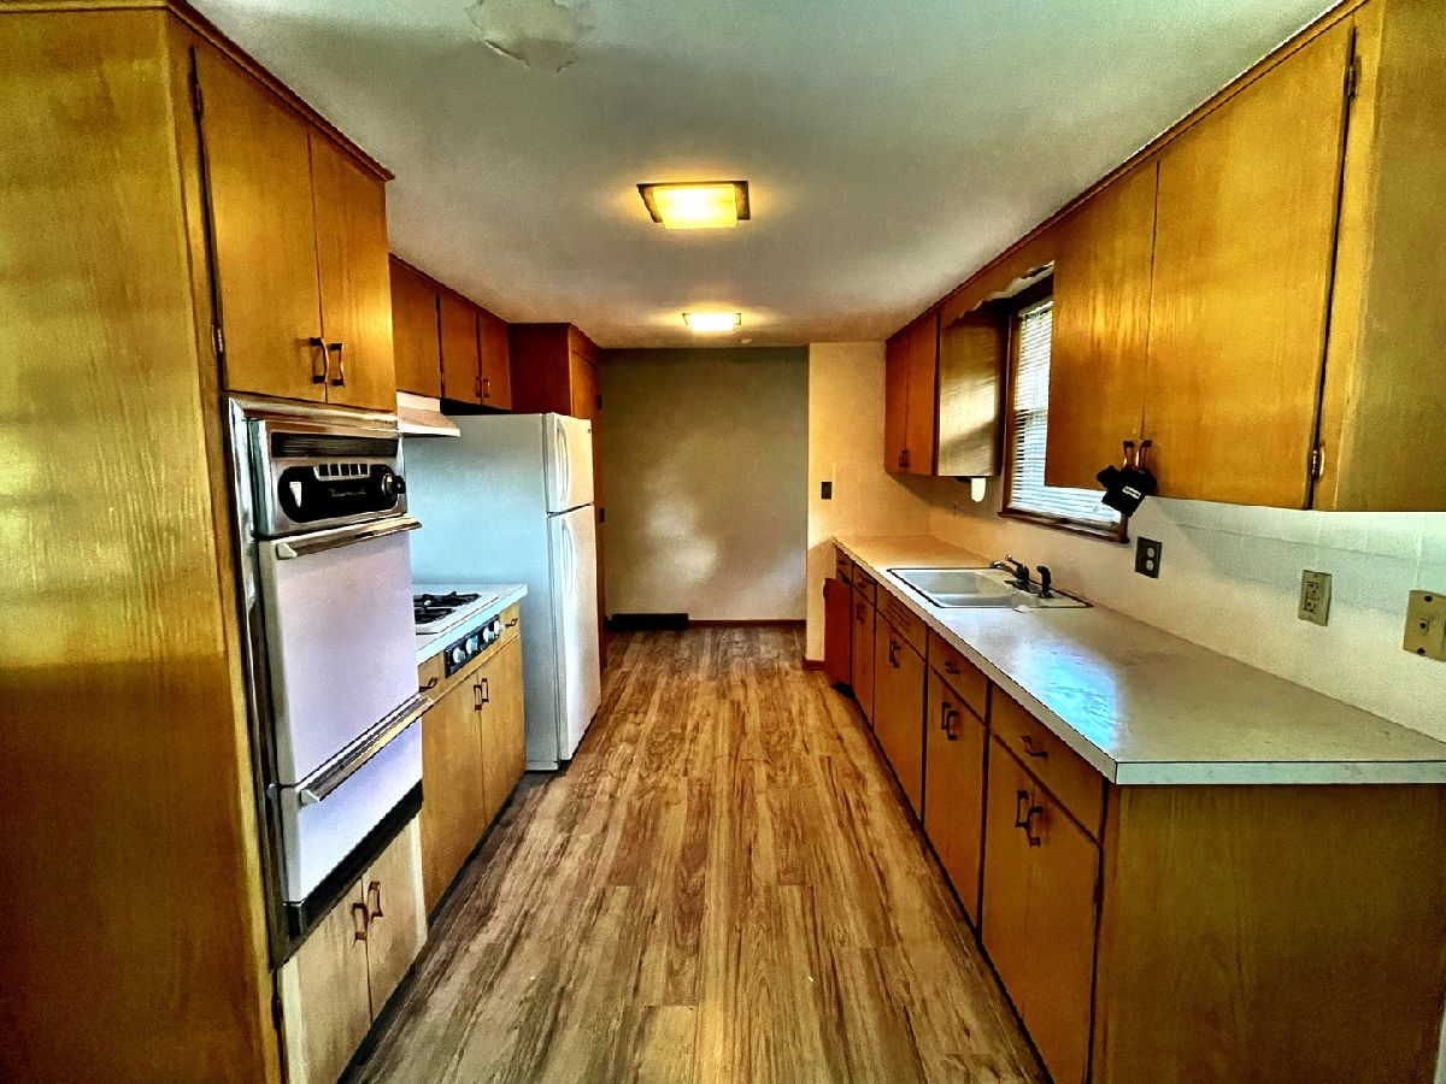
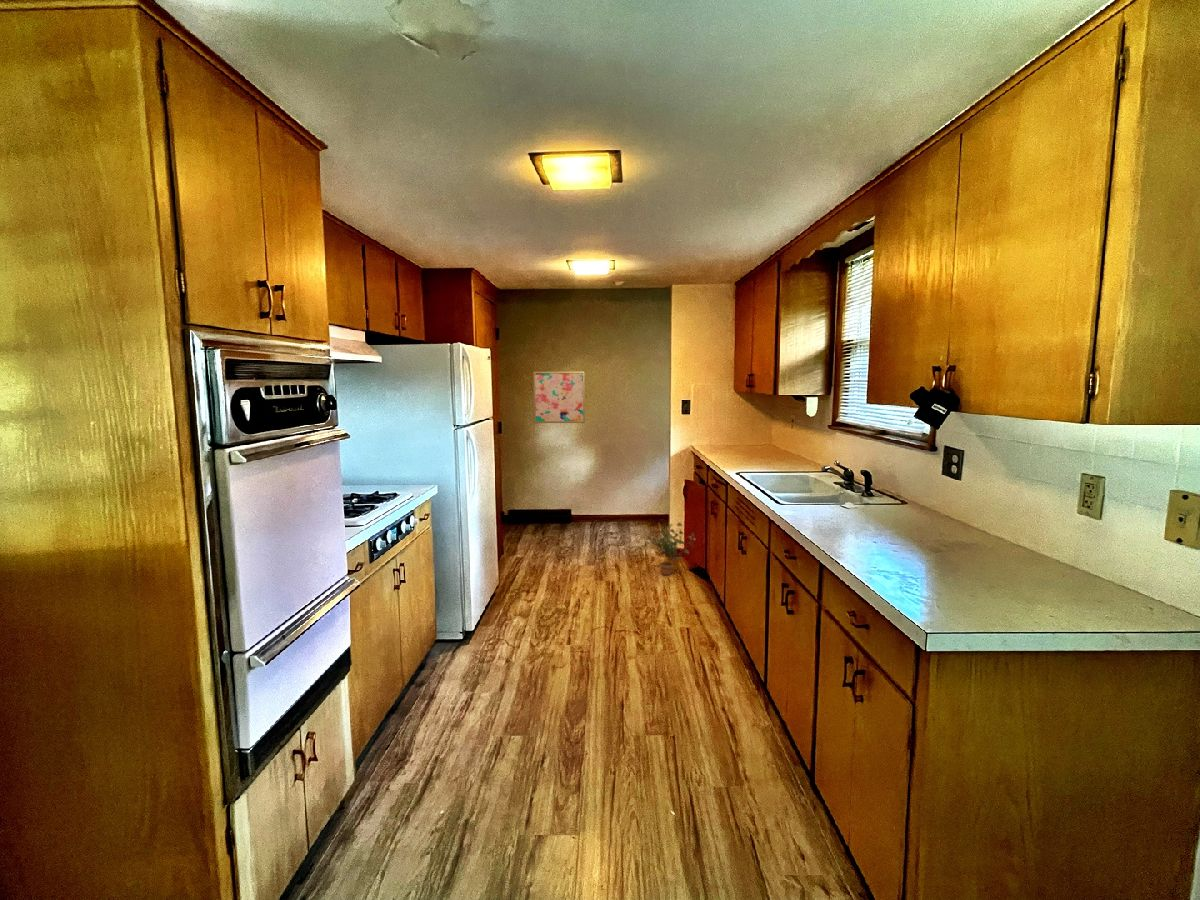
+ potted plant (667, 548)
+ wall art (559, 397)
